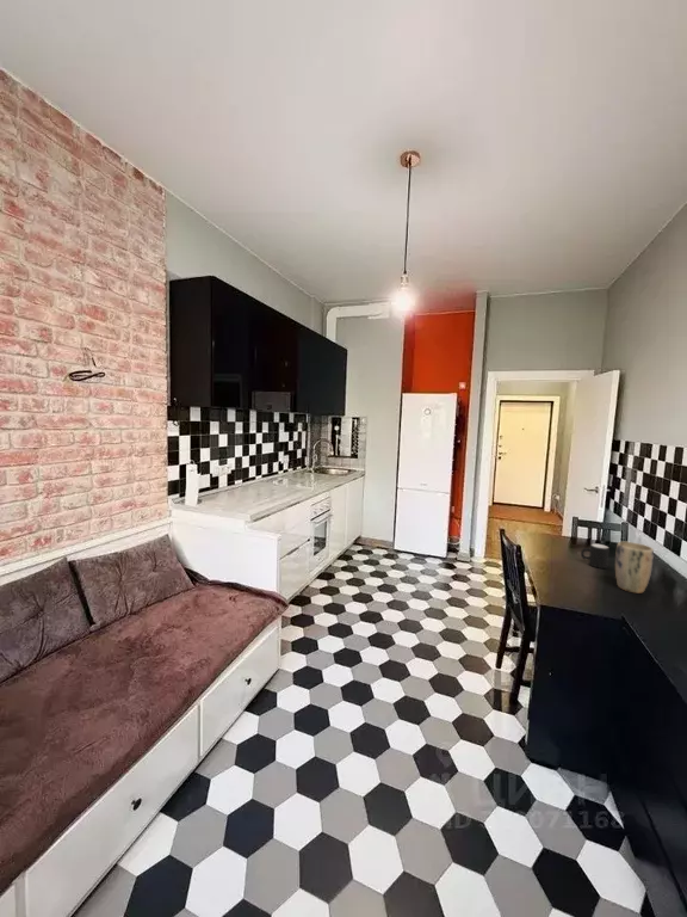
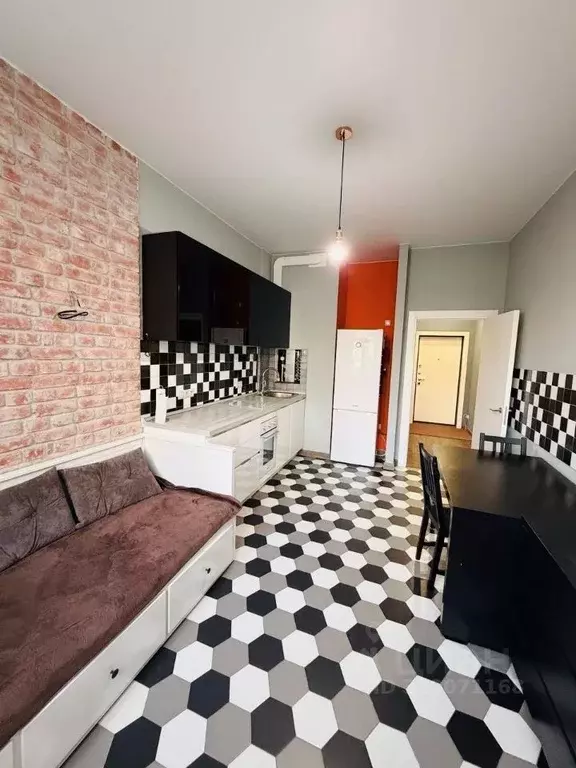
- plant pot (632, 567)
- mug (594, 554)
